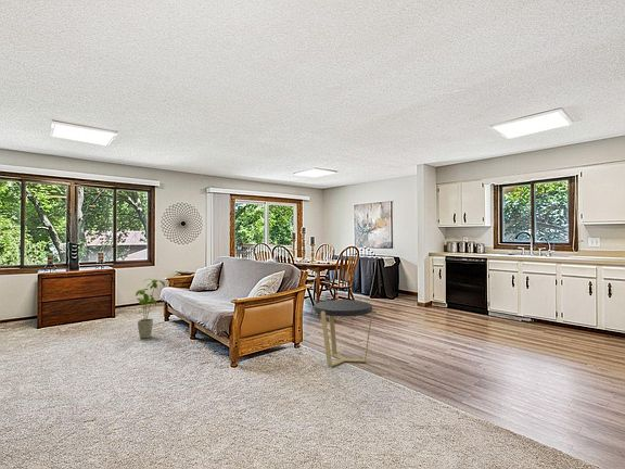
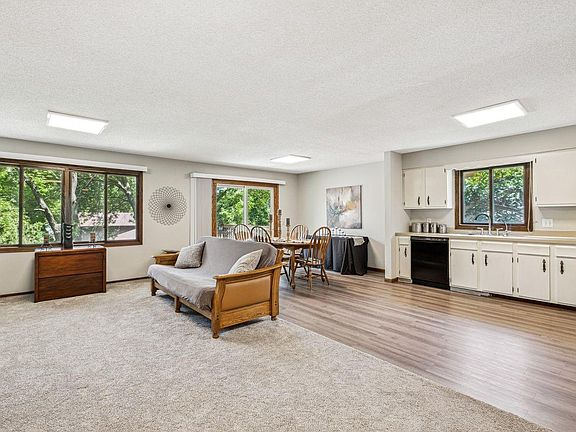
- house plant (149, 307)
- side table (334, 332)
